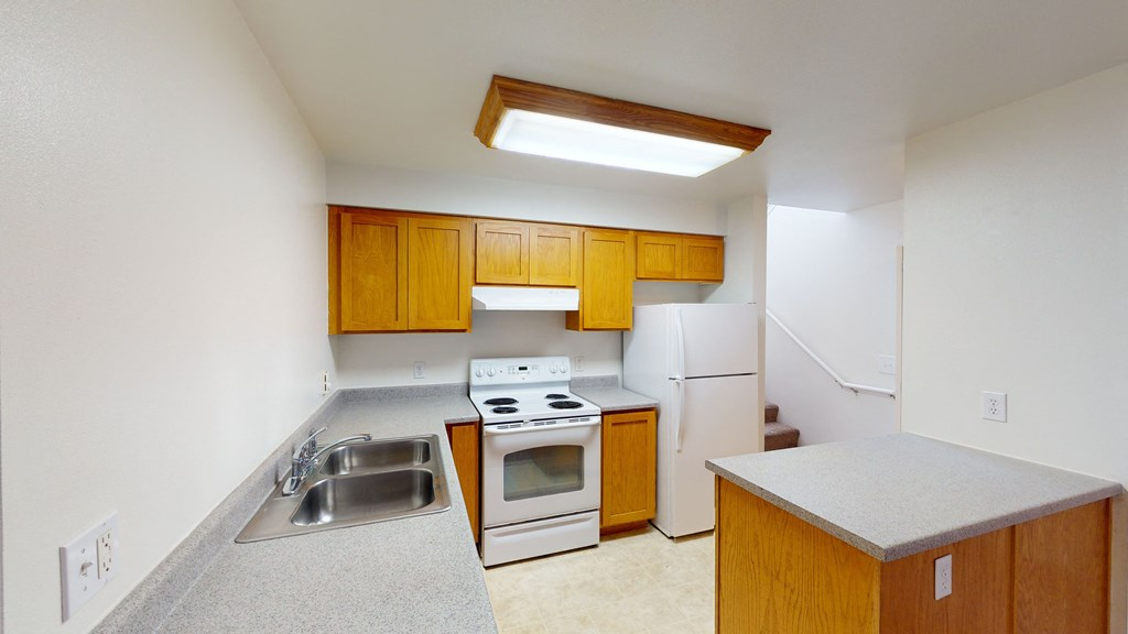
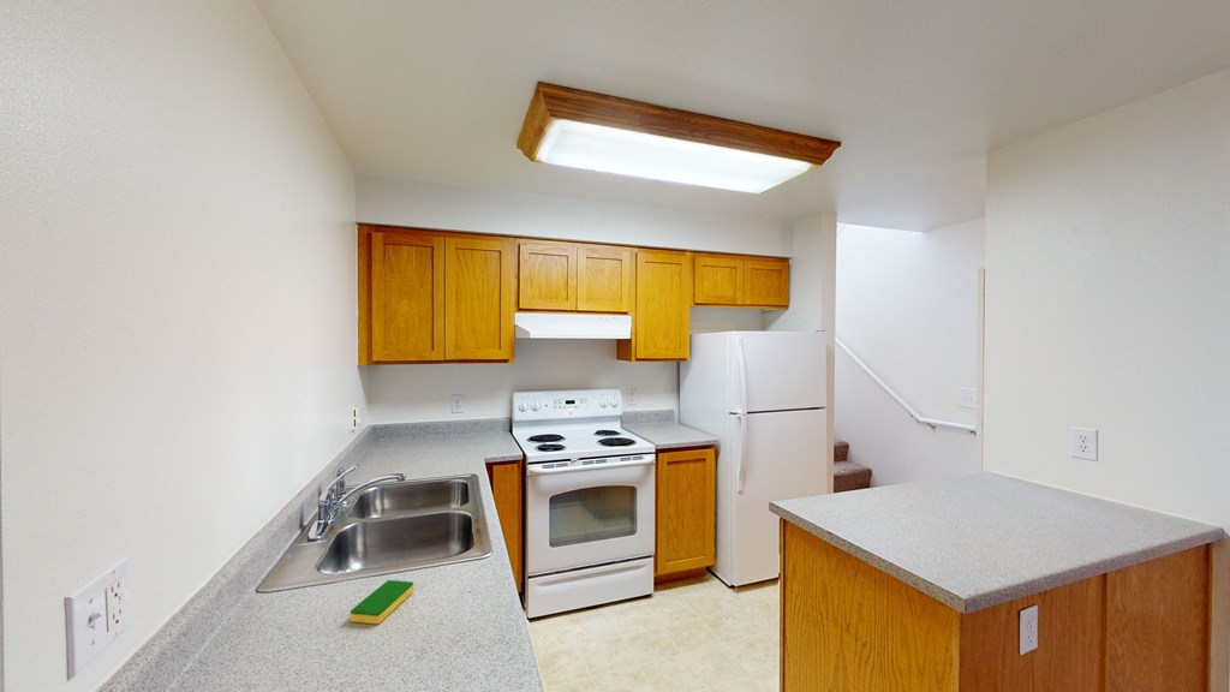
+ dish sponge (383, 599)
